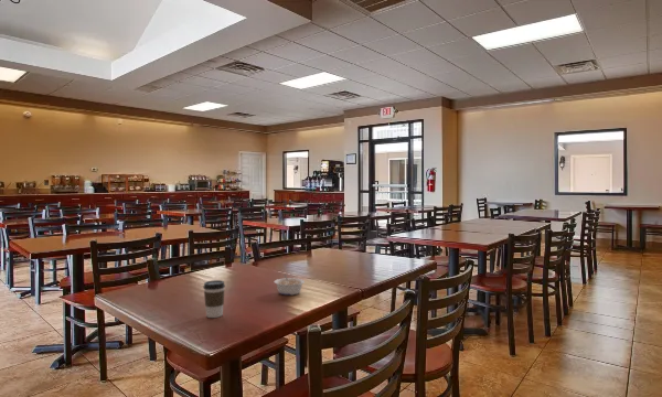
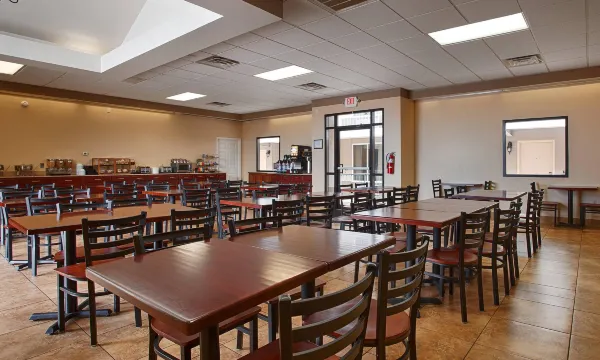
- coffee cup (214, 299)
- legume (288, 286)
